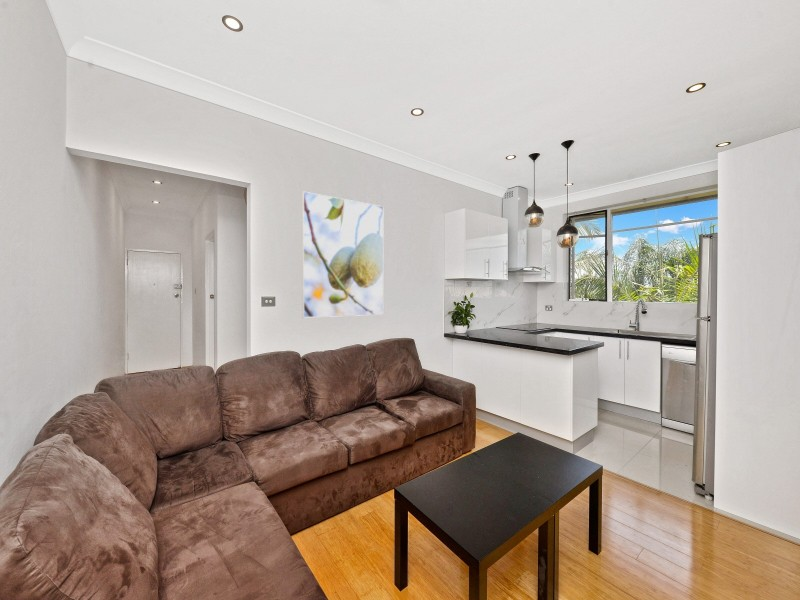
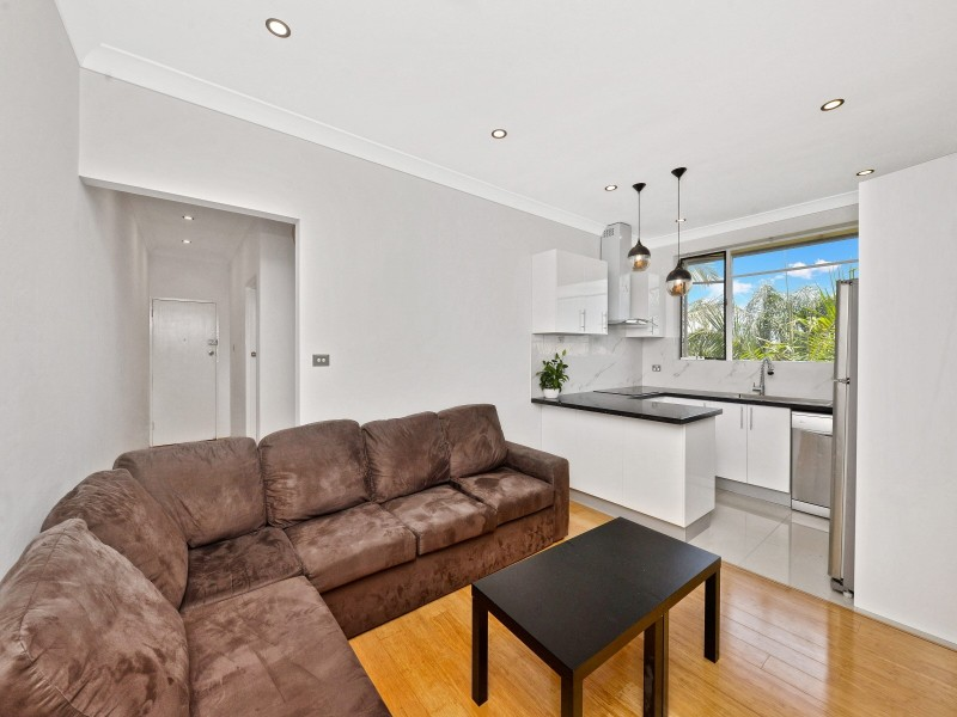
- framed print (345, 258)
